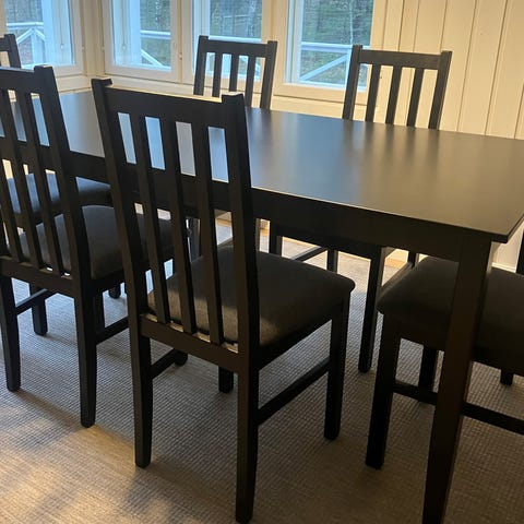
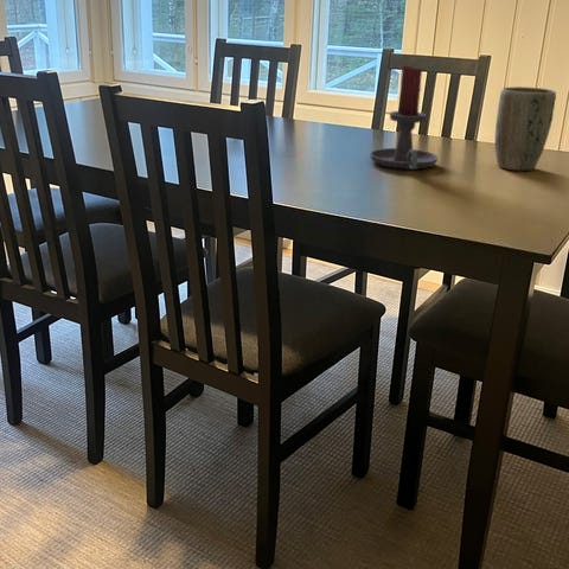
+ candle holder (409, 116)
+ plant pot (522, 128)
